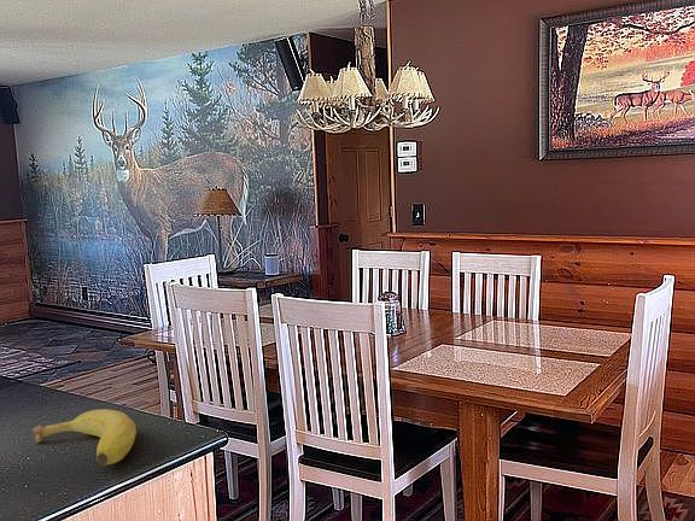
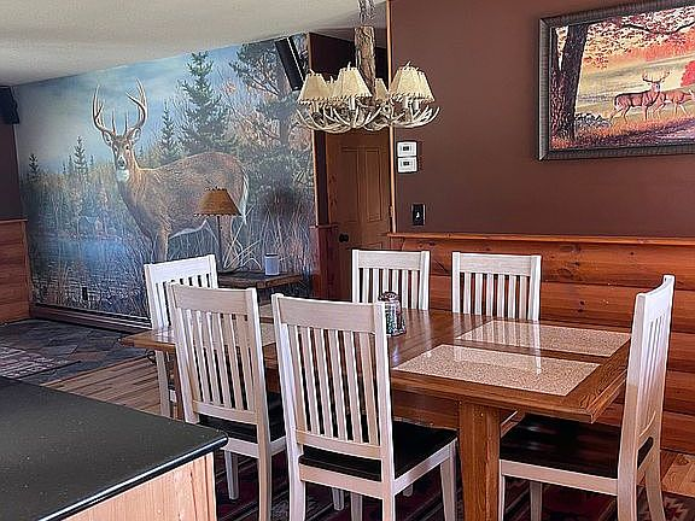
- fruit (81, 432)
